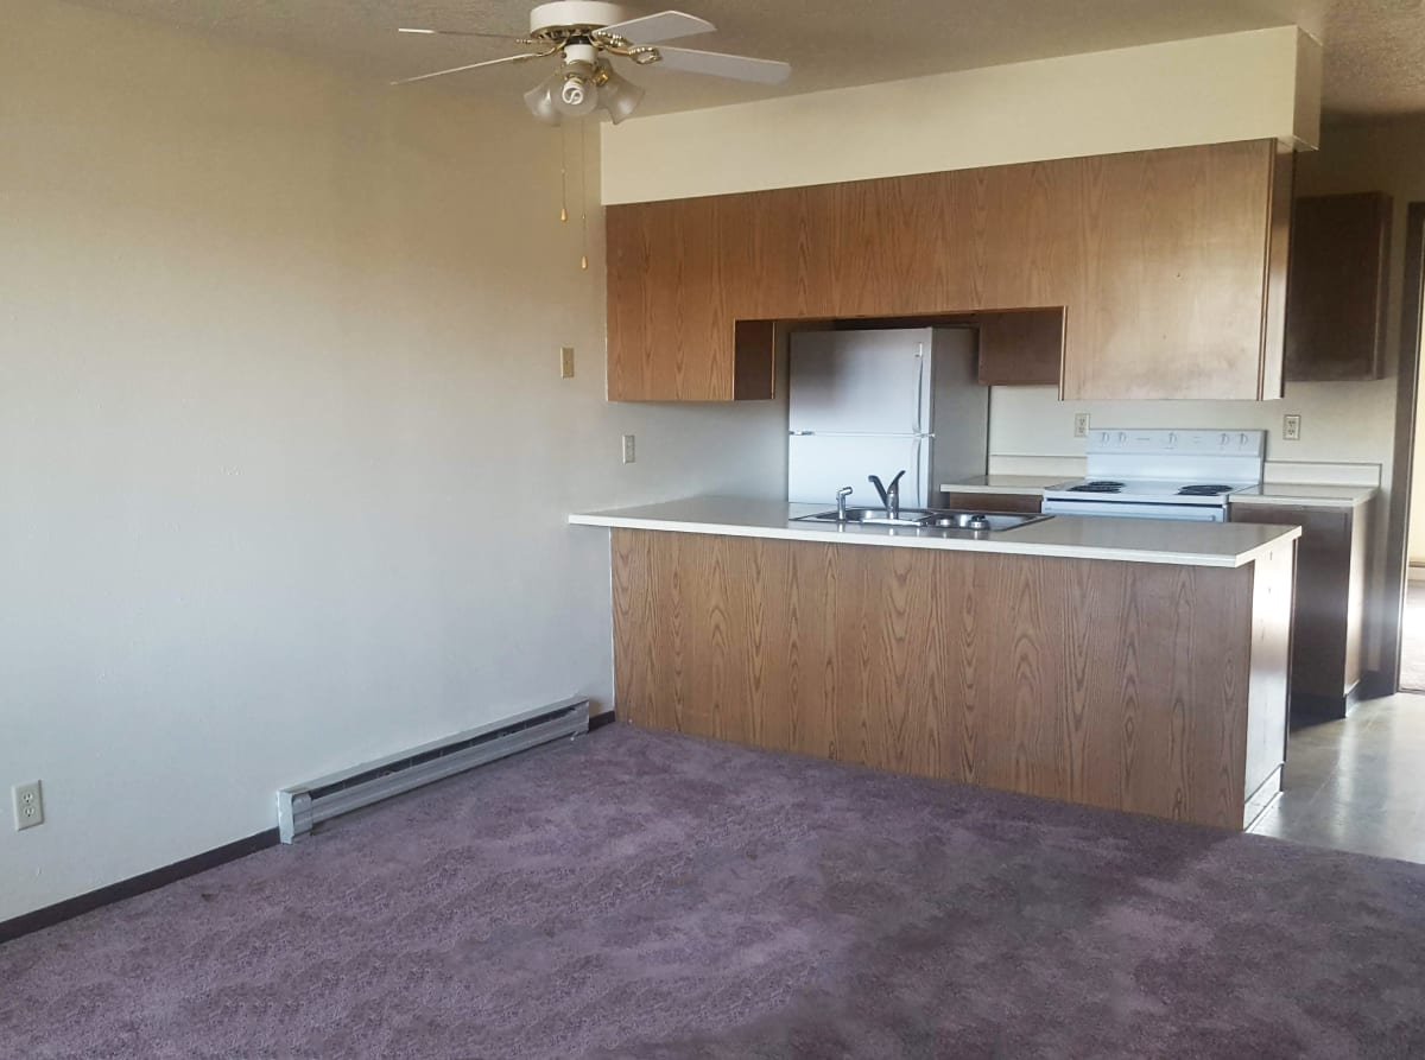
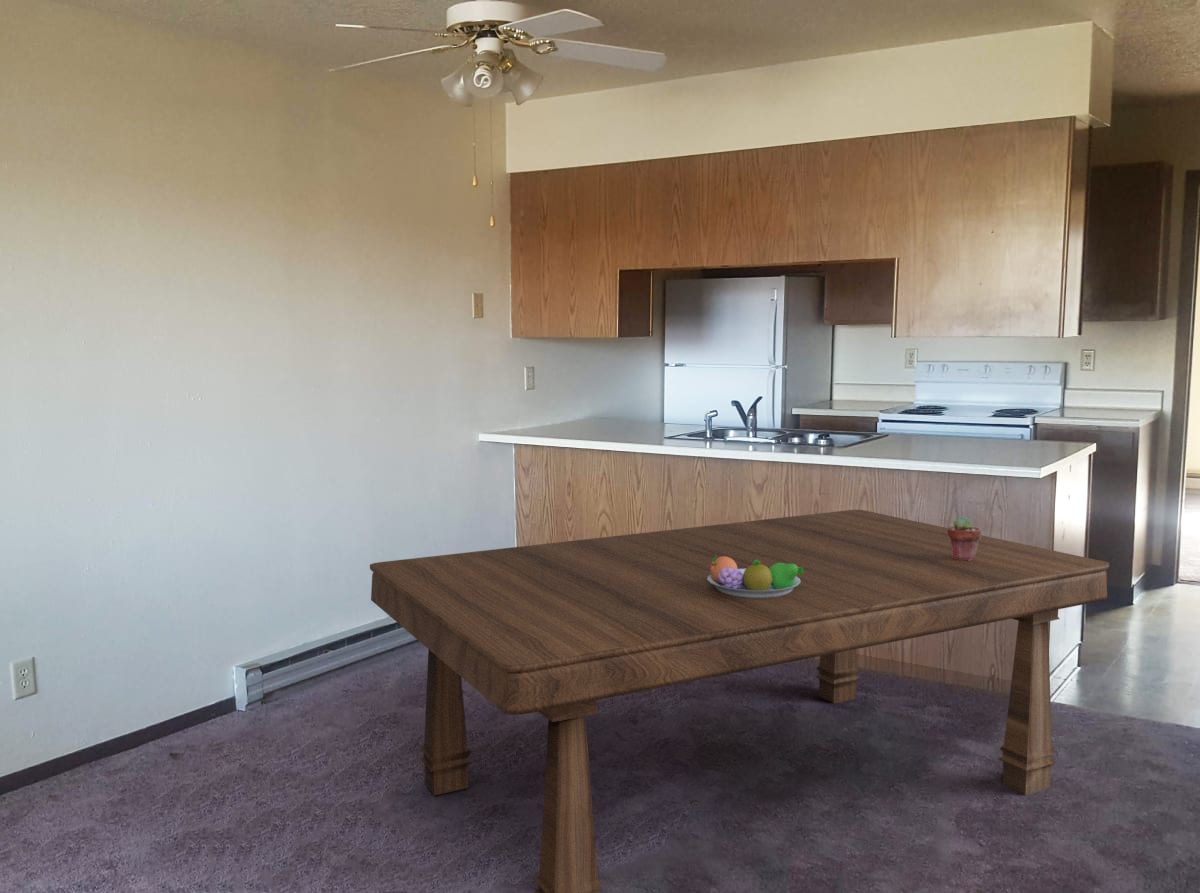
+ potted succulent (963, 536)
+ fruit bowl (756, 570)
+ dining table (736, 672)
